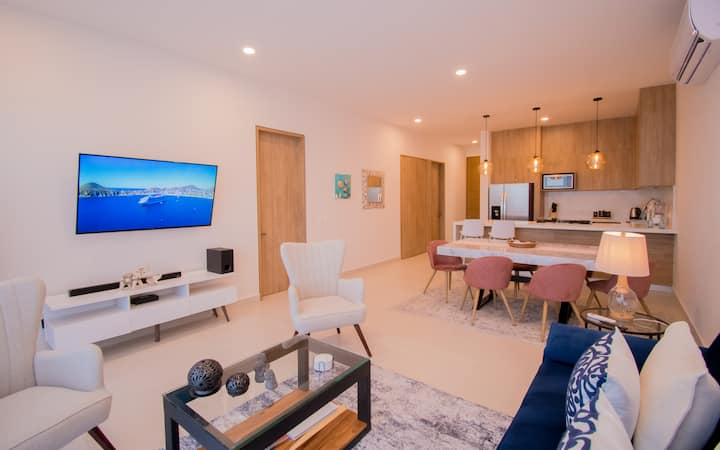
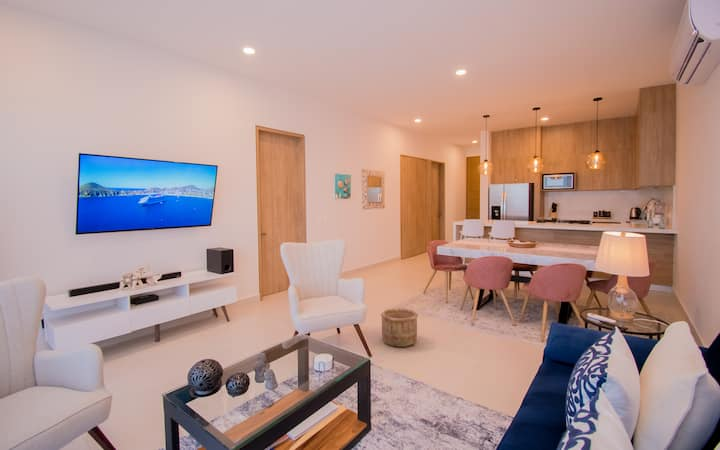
+ wooden bucket (399, 326)
